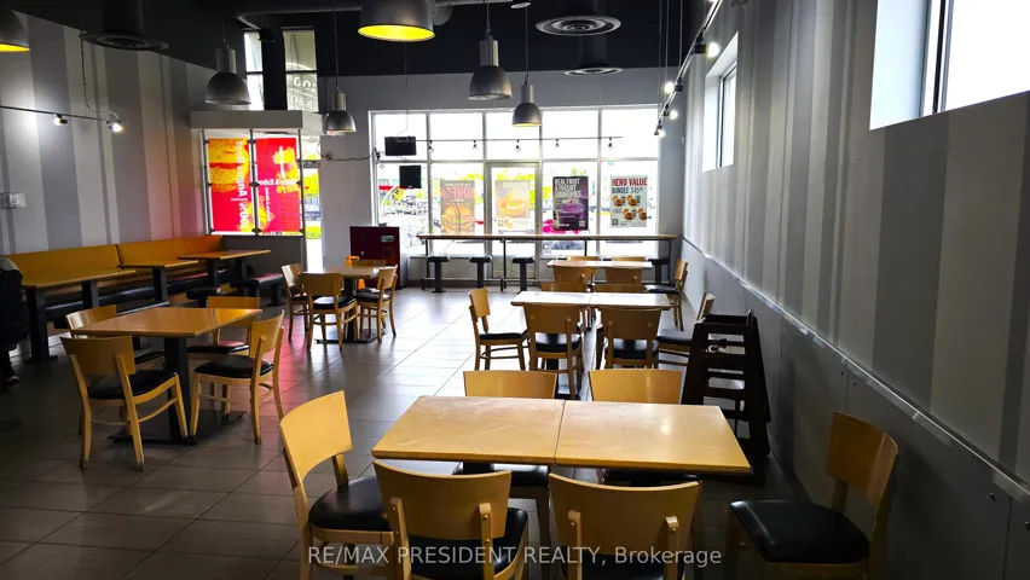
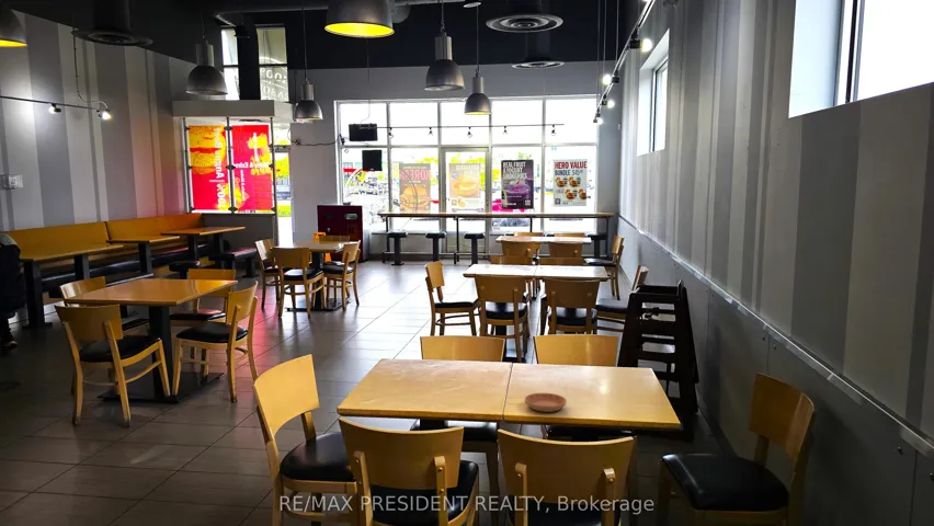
+ saucer (545, 402)
